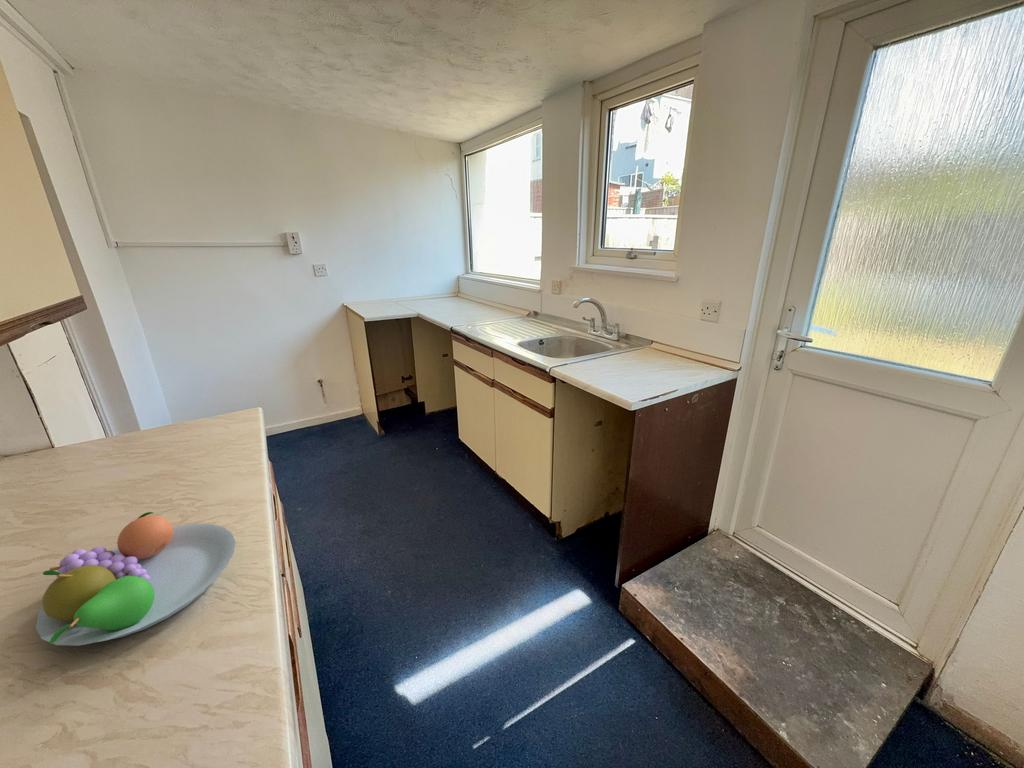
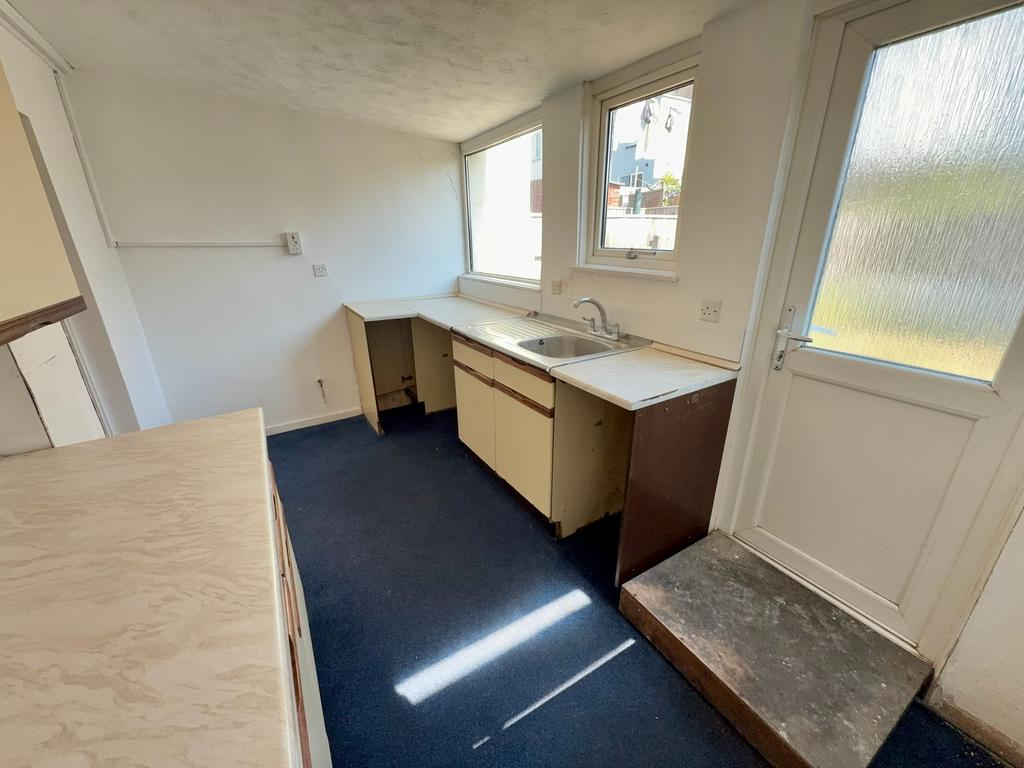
- fruit bowl (135, 567)
